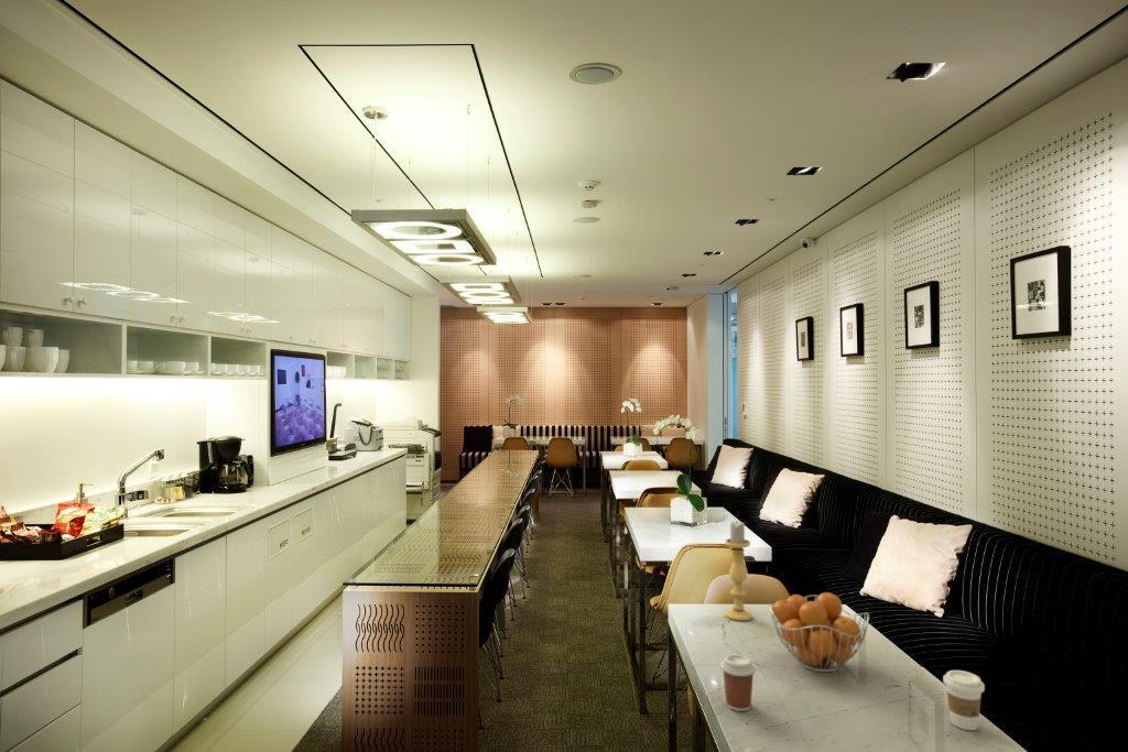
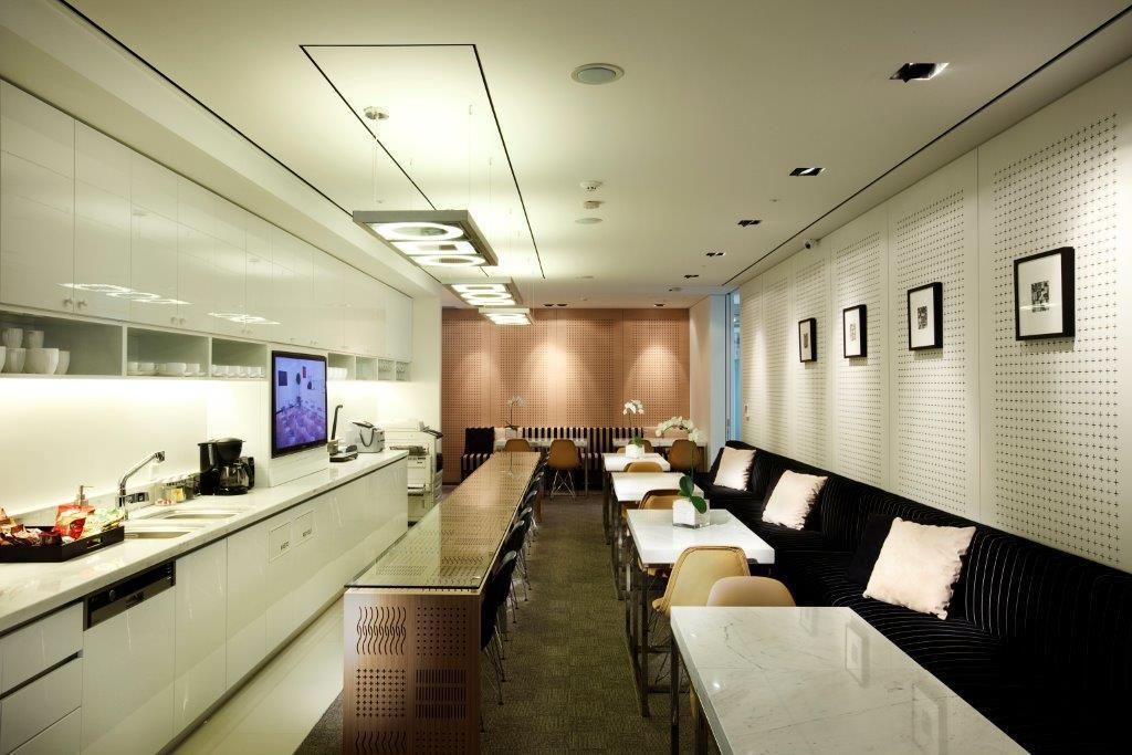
- fruit basket (818, 630)
- coffee cup (964, 700)
- candle holder (737, 568)
- coffee cup (738, 682)
